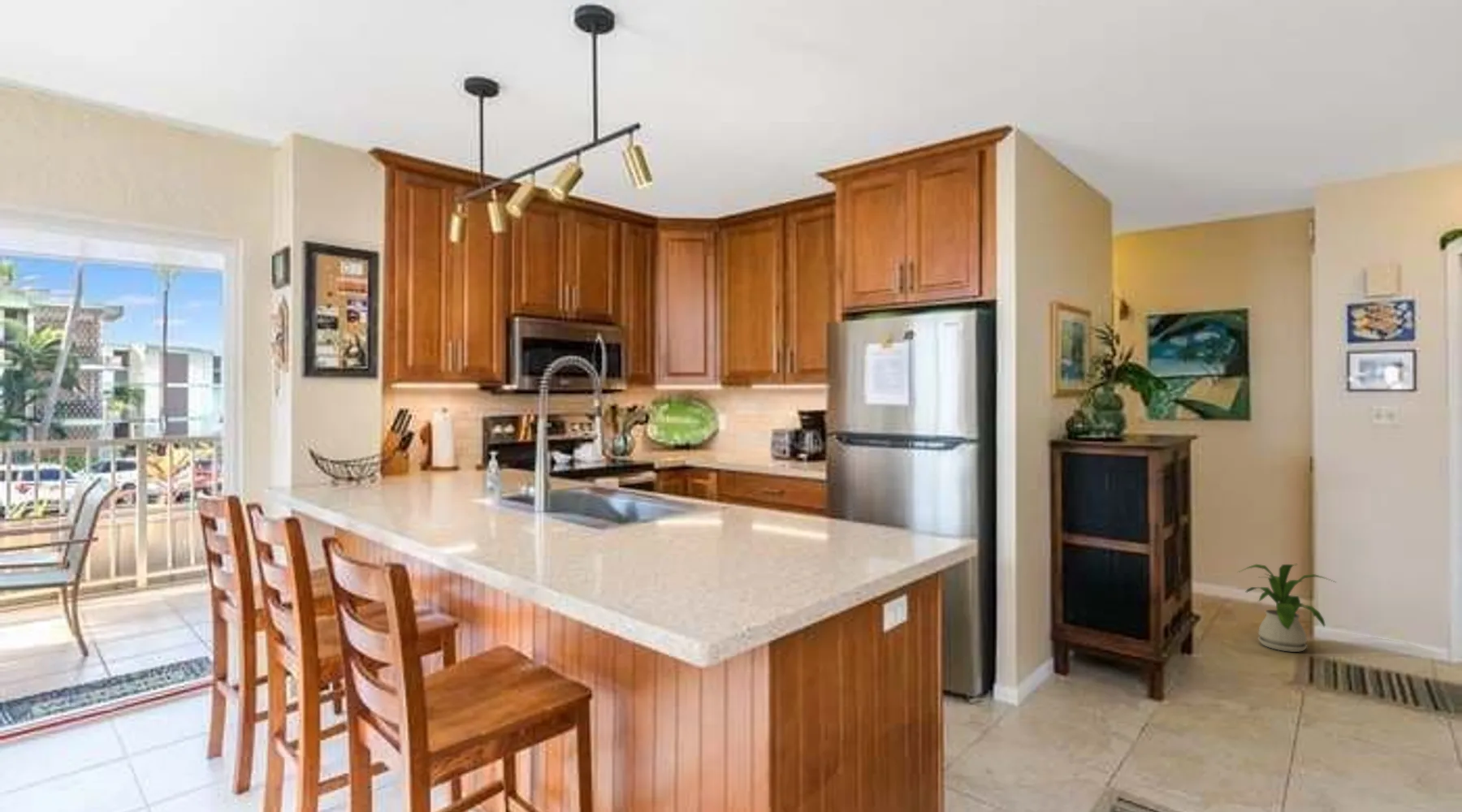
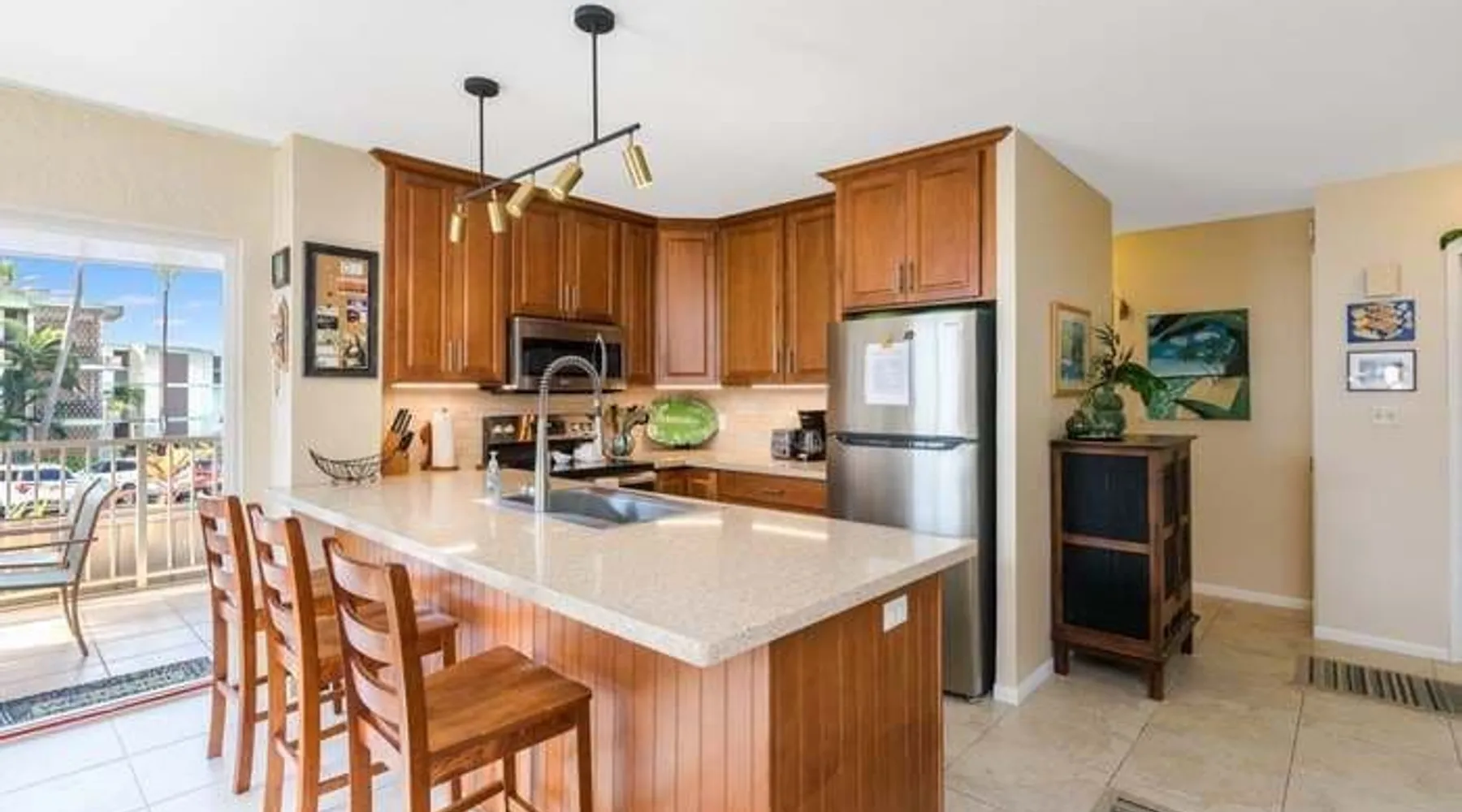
- house plant (1286, 600)
